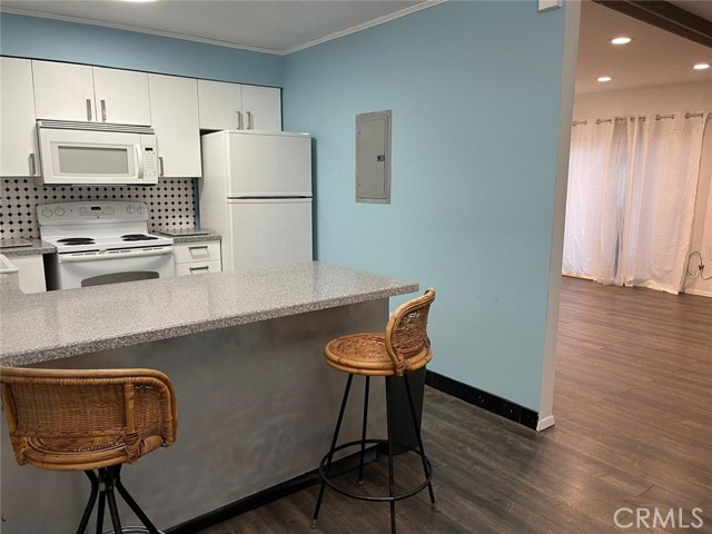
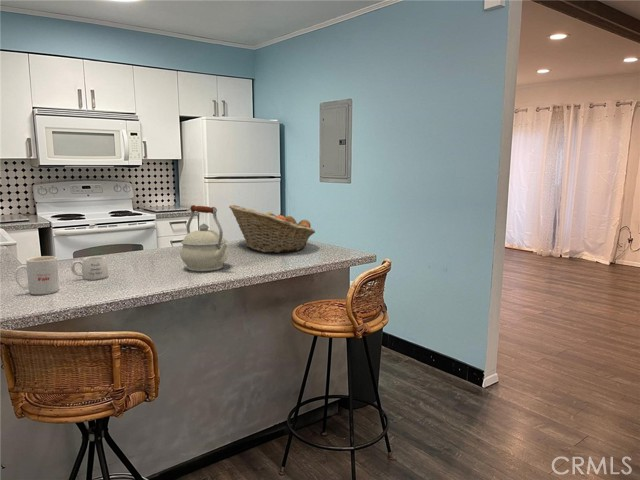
+ fruit basket (271, 226)
+ kettle (206, 237)
+ mug (37, 275)
+ mug (89, 268)
